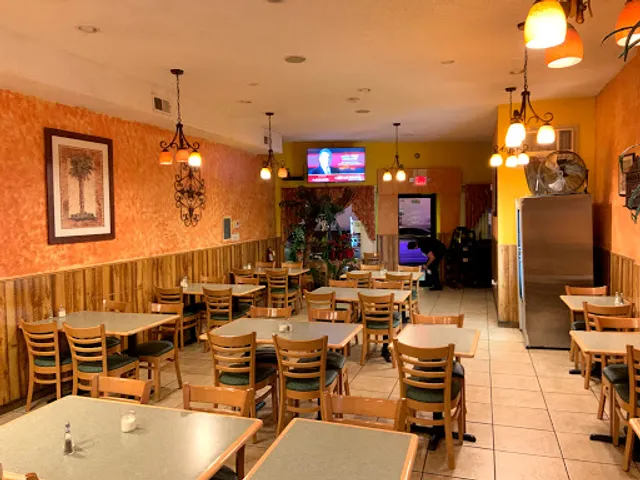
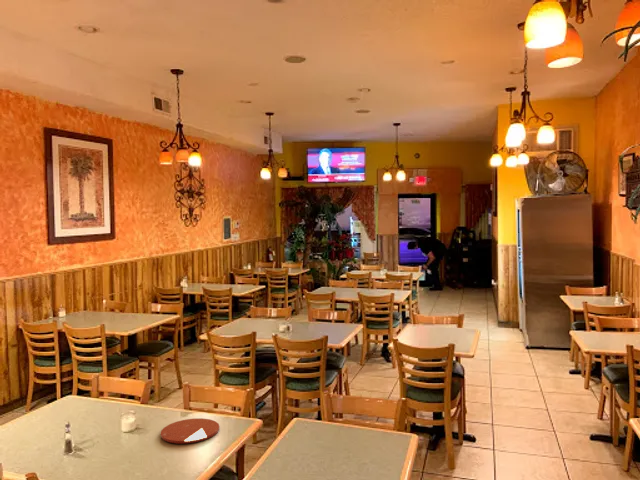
+ plate (190, 430)
